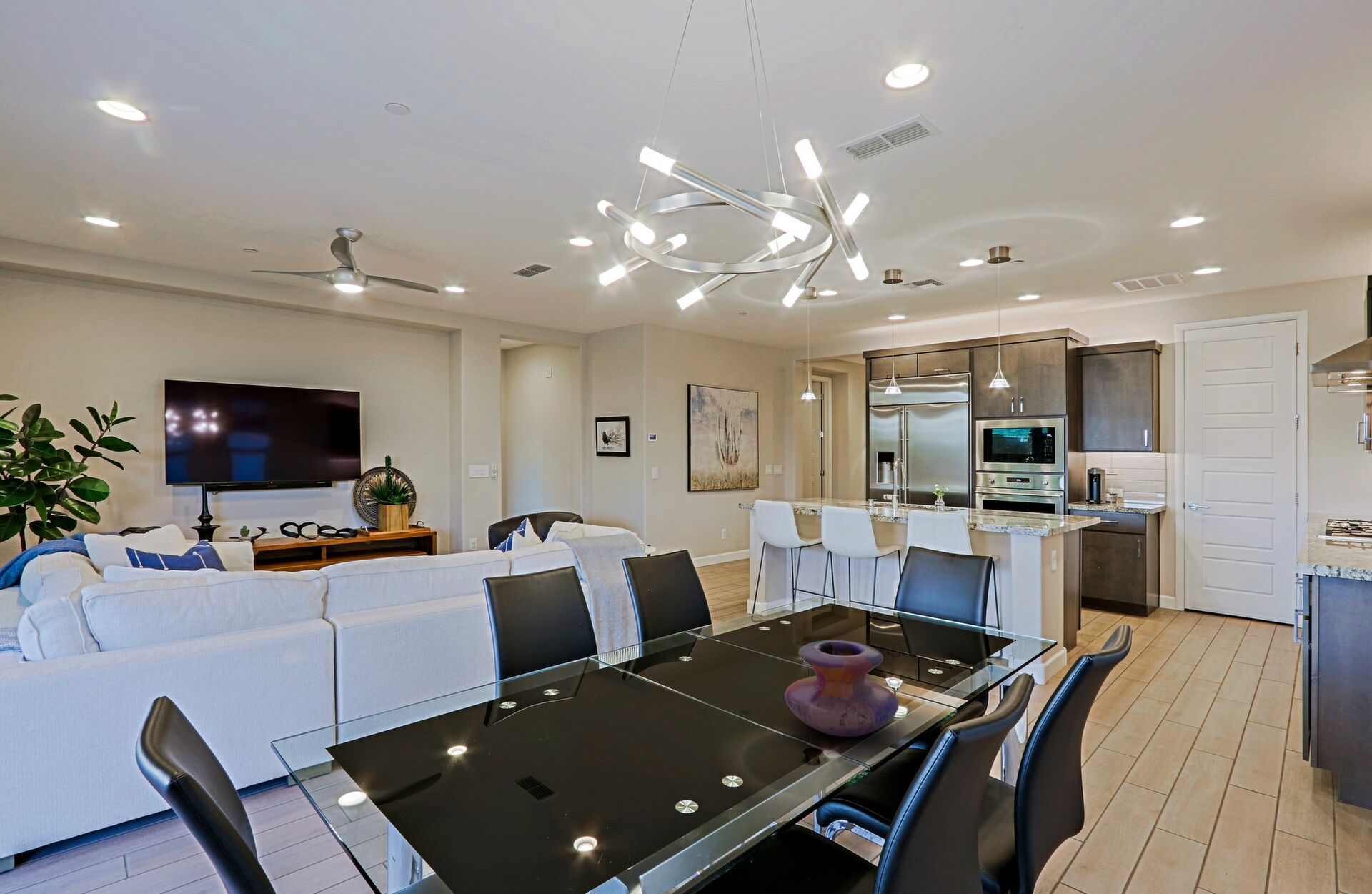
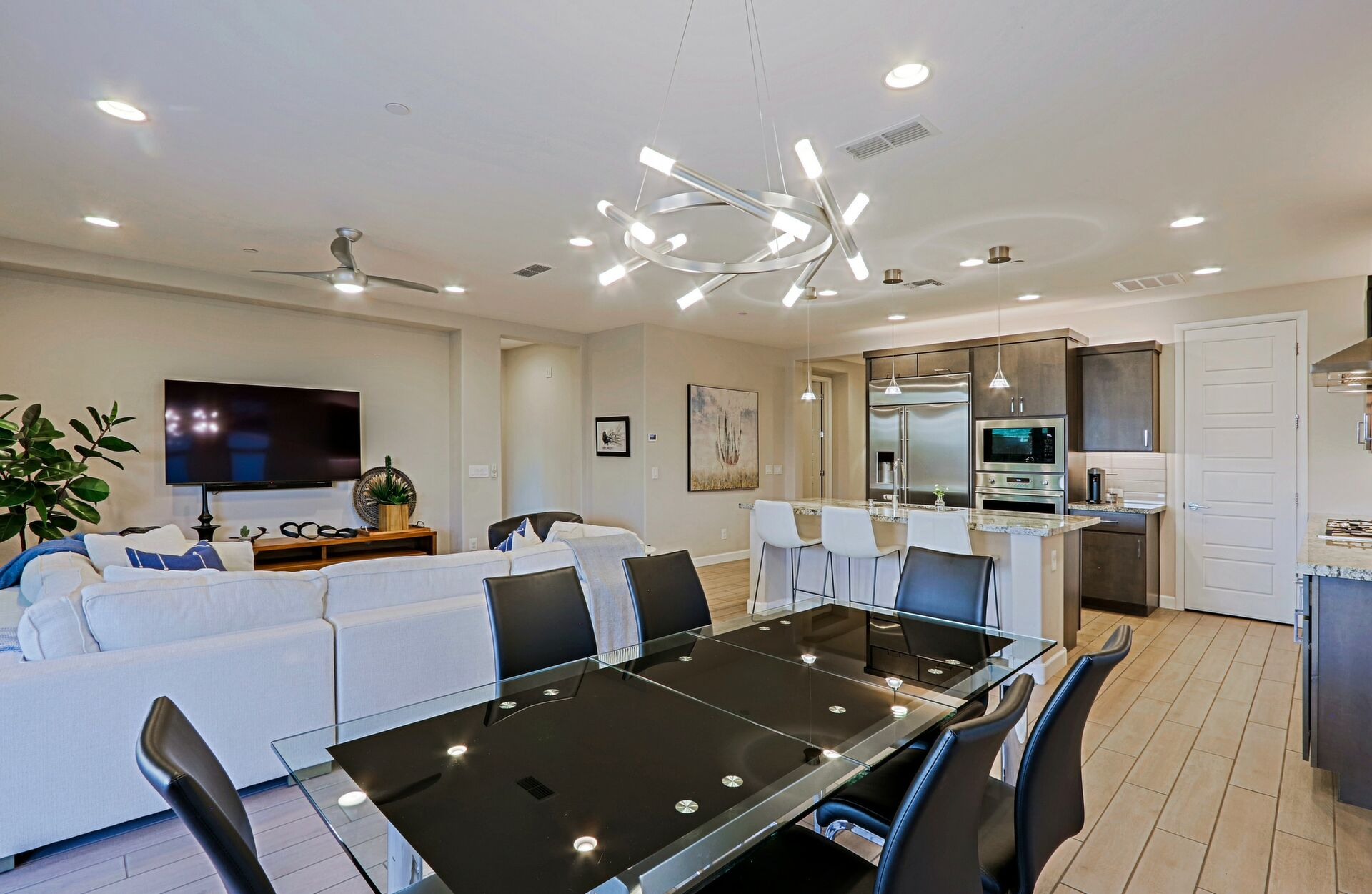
- decorative vase (840, 687)
